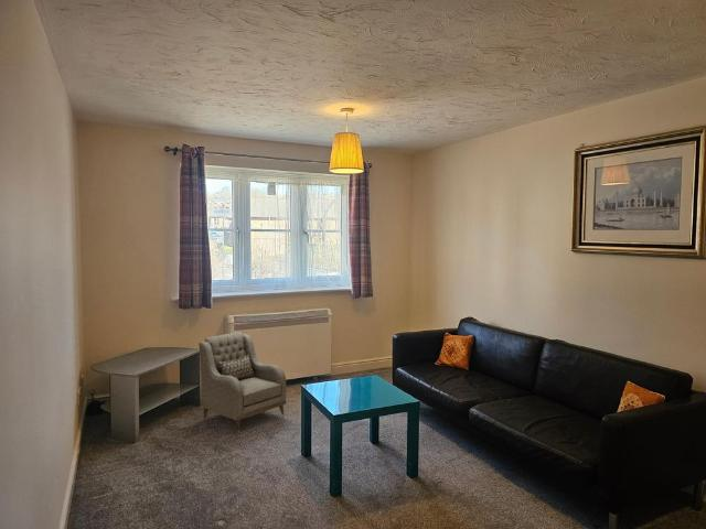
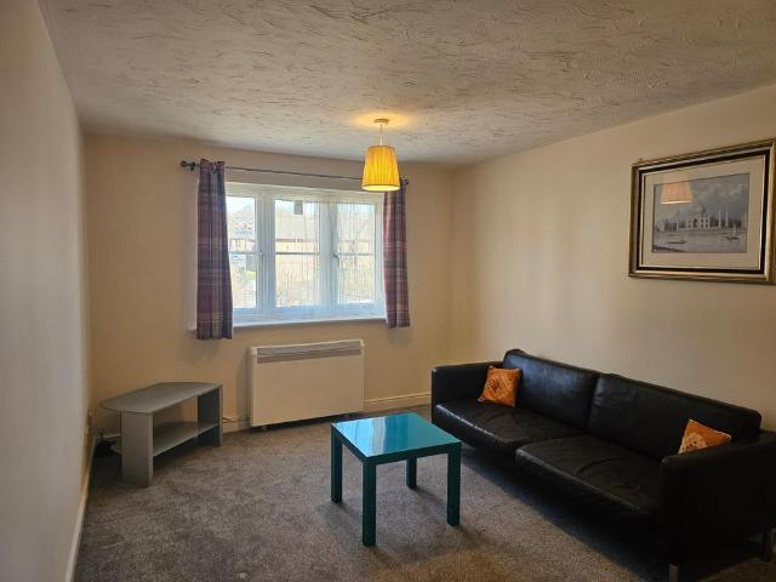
- armchair (243, 364)
